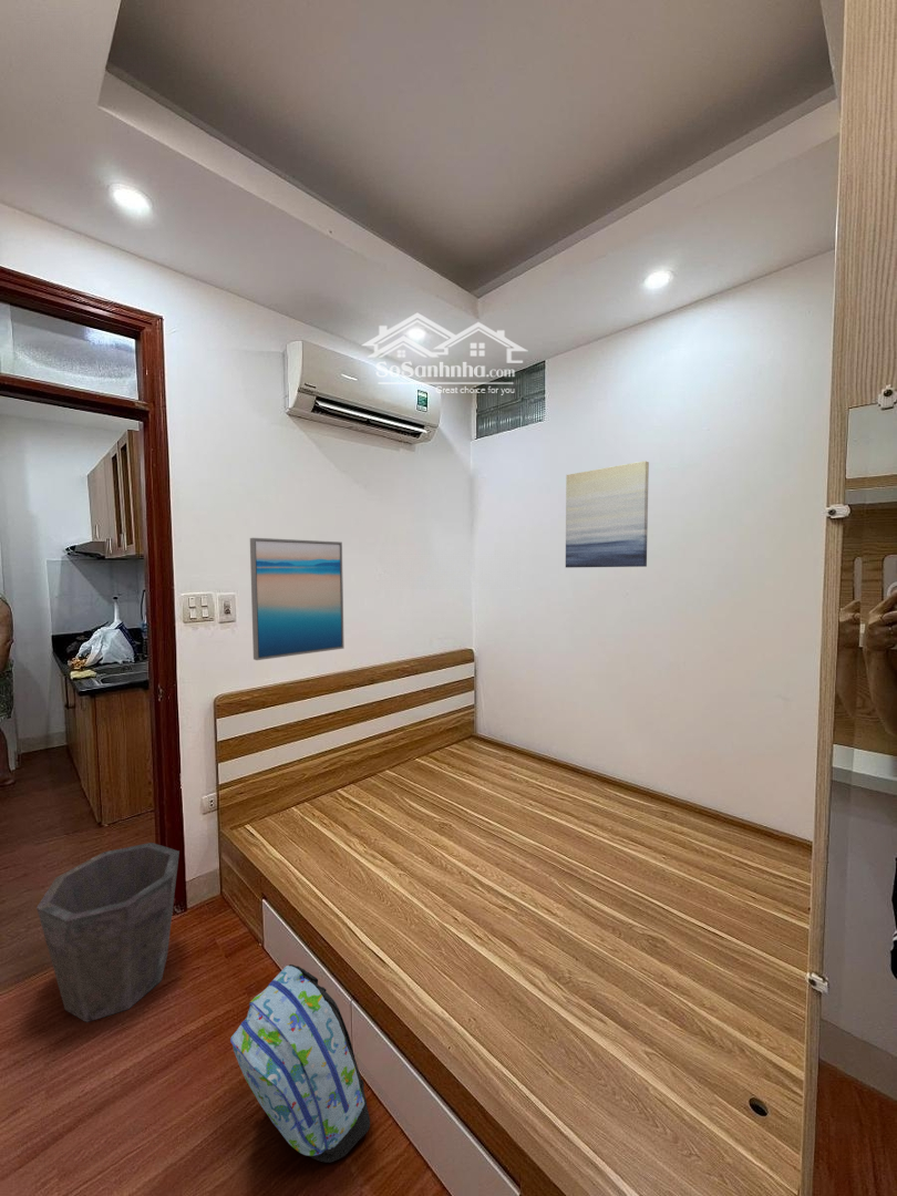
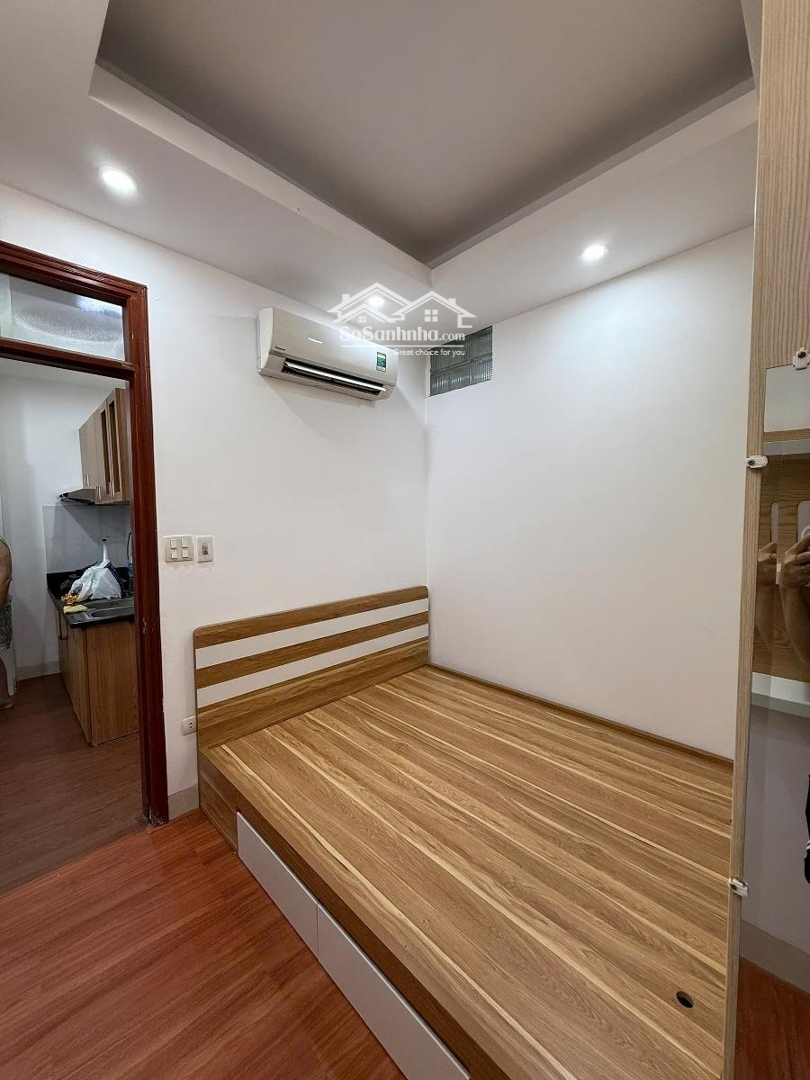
- wall art (300, 597)
- backpack (299, 1052)
- wall art (604, 518)
- waste bin (116, 929)
